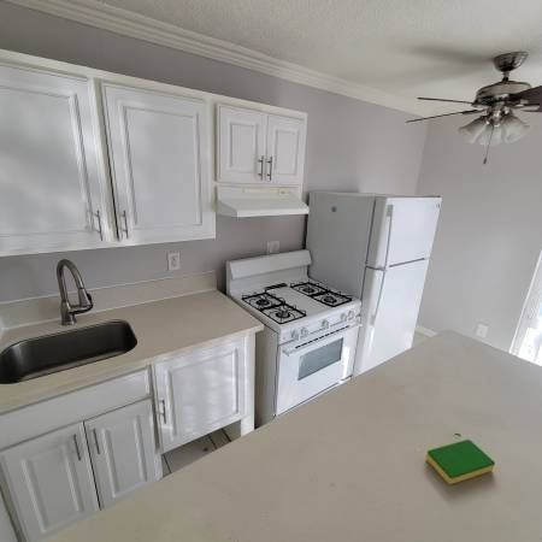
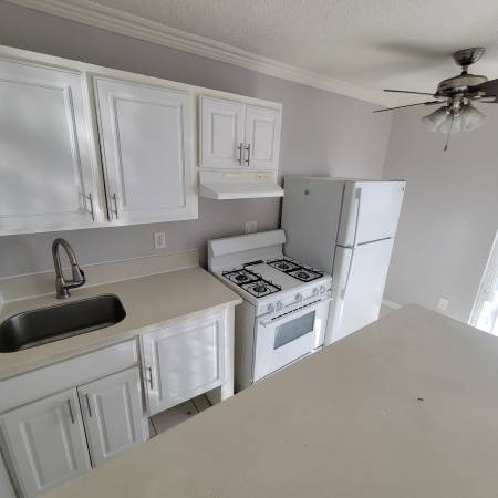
- dish sponge (459, 460)
